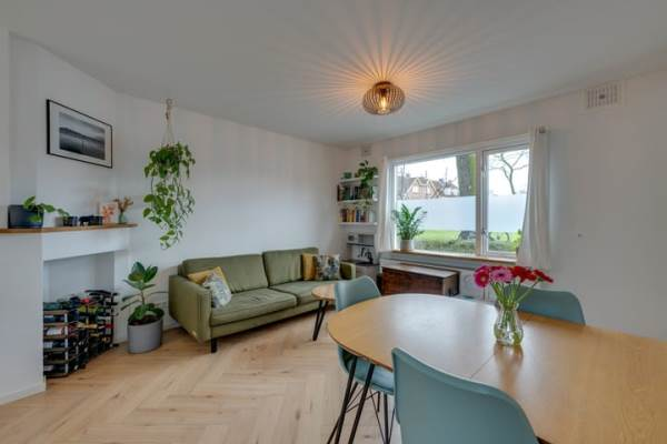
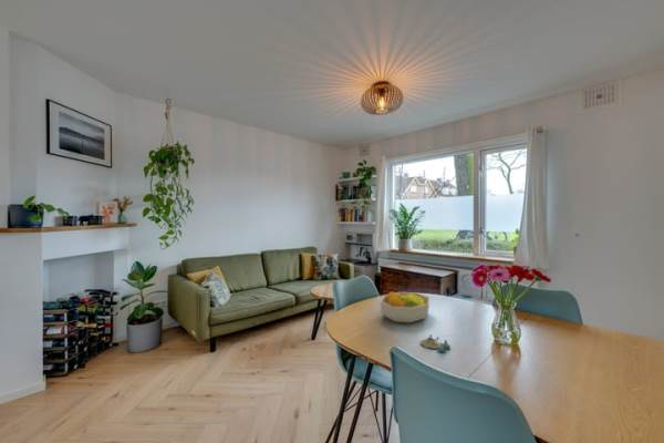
+ fruit bowl (405, 303)
+ salt and pepper shaker set (434, 341)
